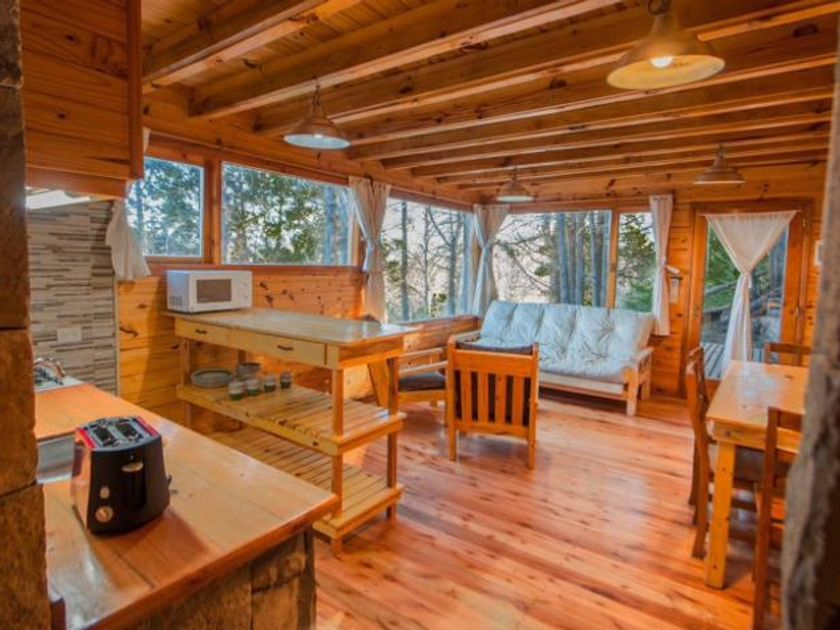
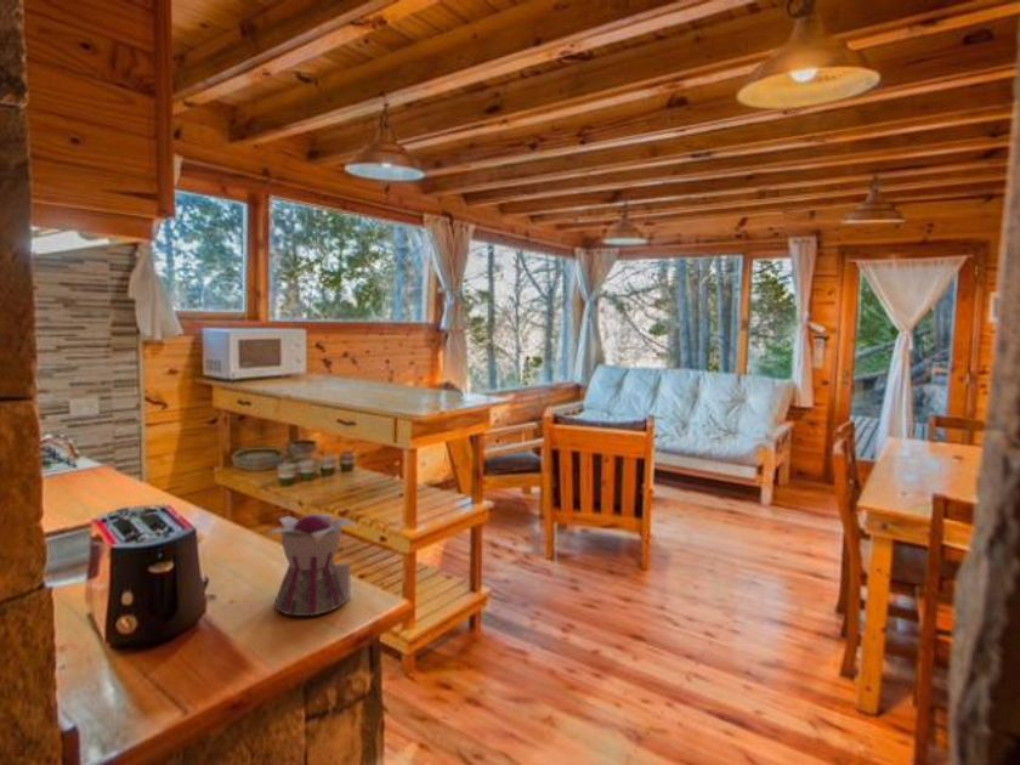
+ teapot (316, 554)
